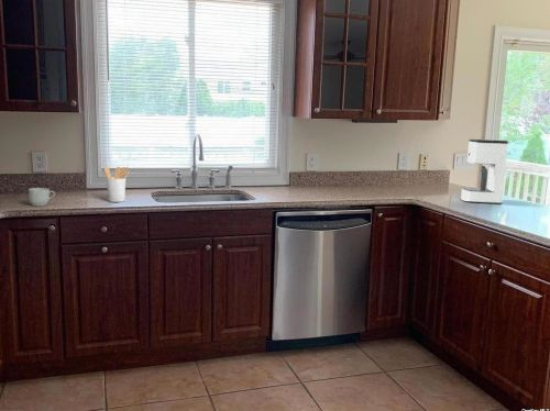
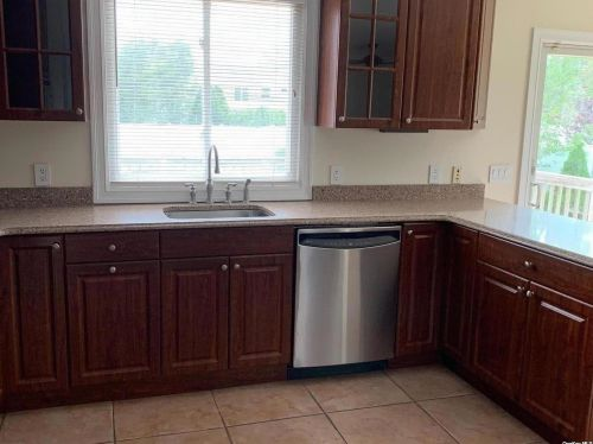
- utensil holder (118, 182)
- mug (42, 197)
- coffee maker (483, 170)
